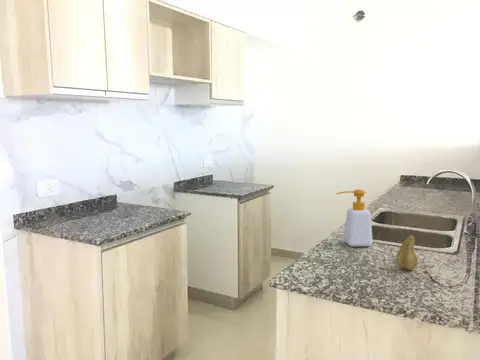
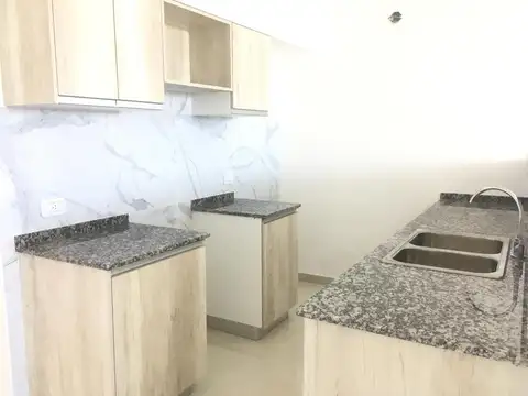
- soap bottle (353, 216)
- fruit (407, 251)
